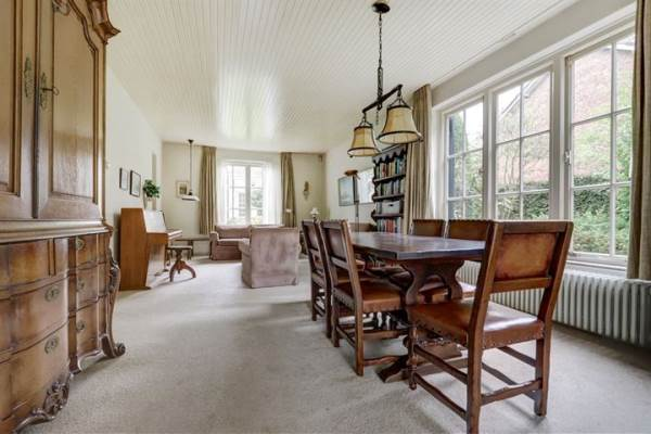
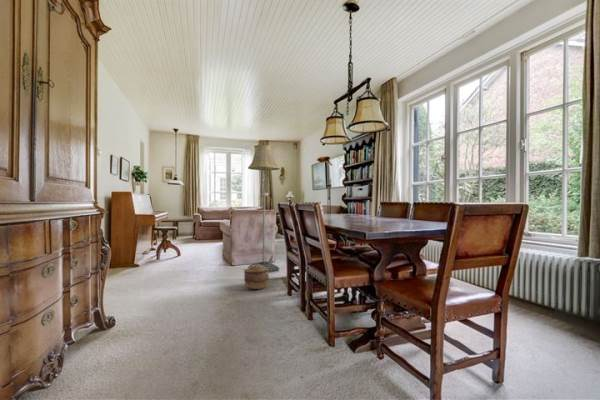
+ basket (256, 276)
+ floor lamp (263, 208)
